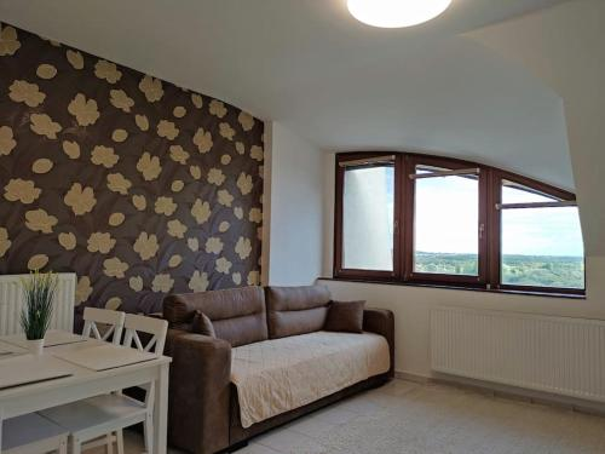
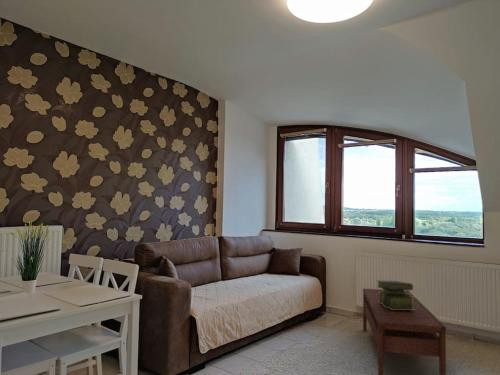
+ stack of books (394, 293)
+ coffee table (396, 329)
